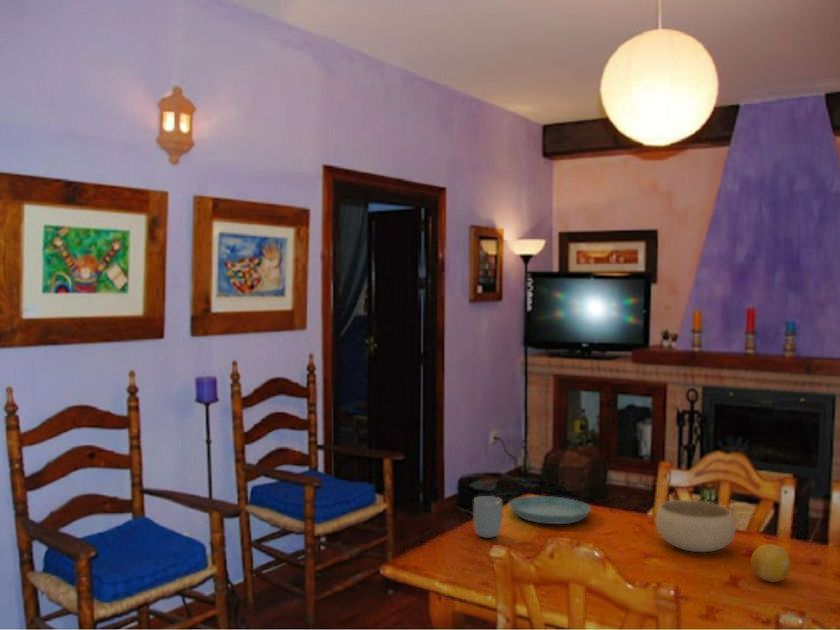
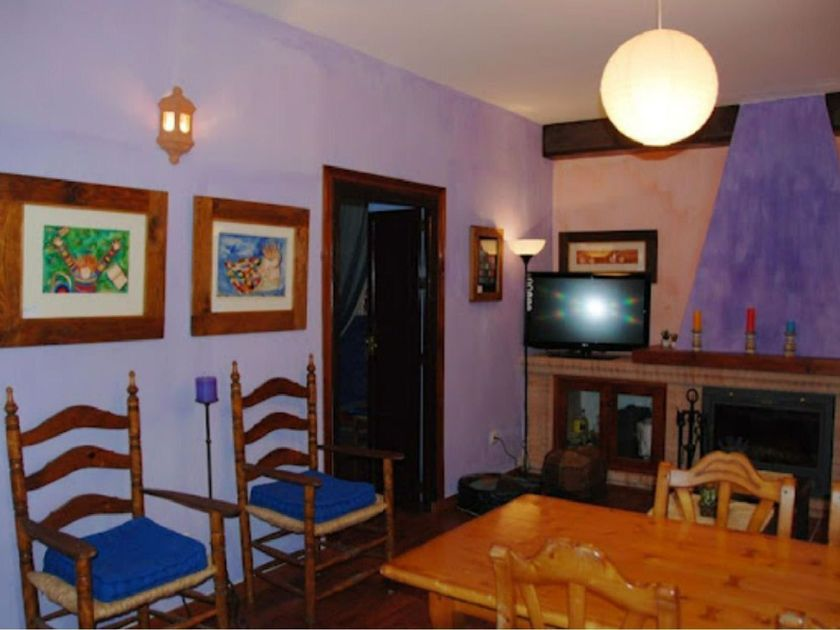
- saucer (549, 510)
- cup (487, 517)
- bowl (694, 527)
- fruit (770, 562)
